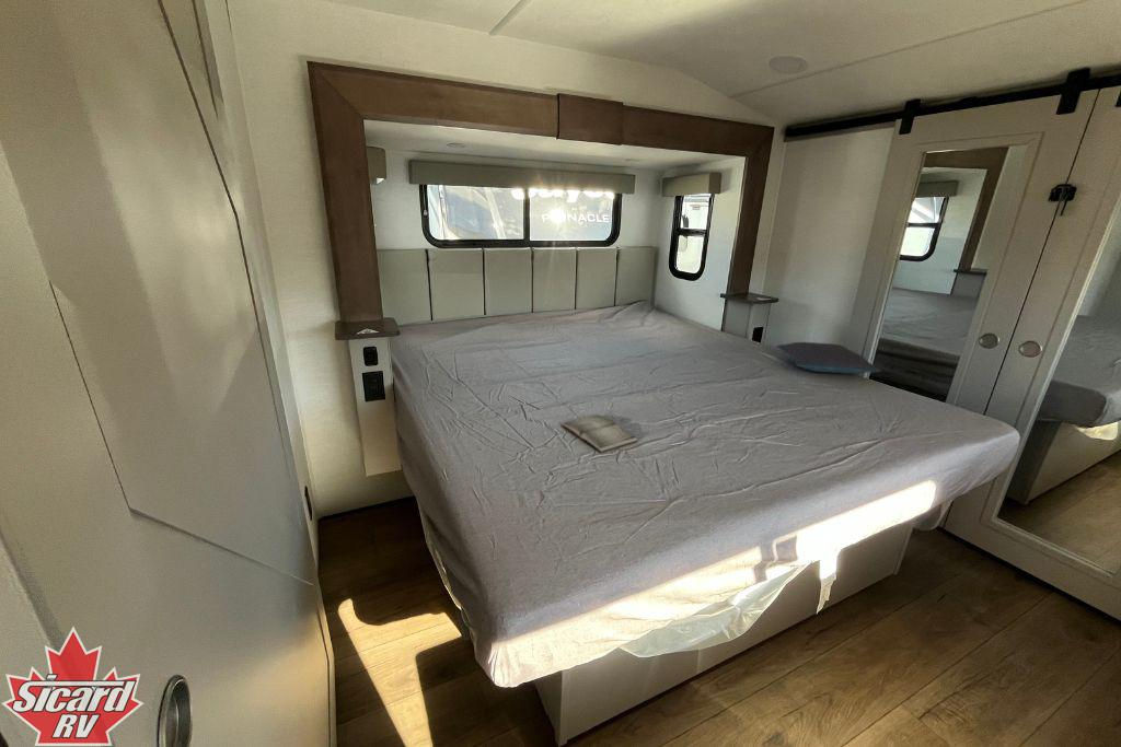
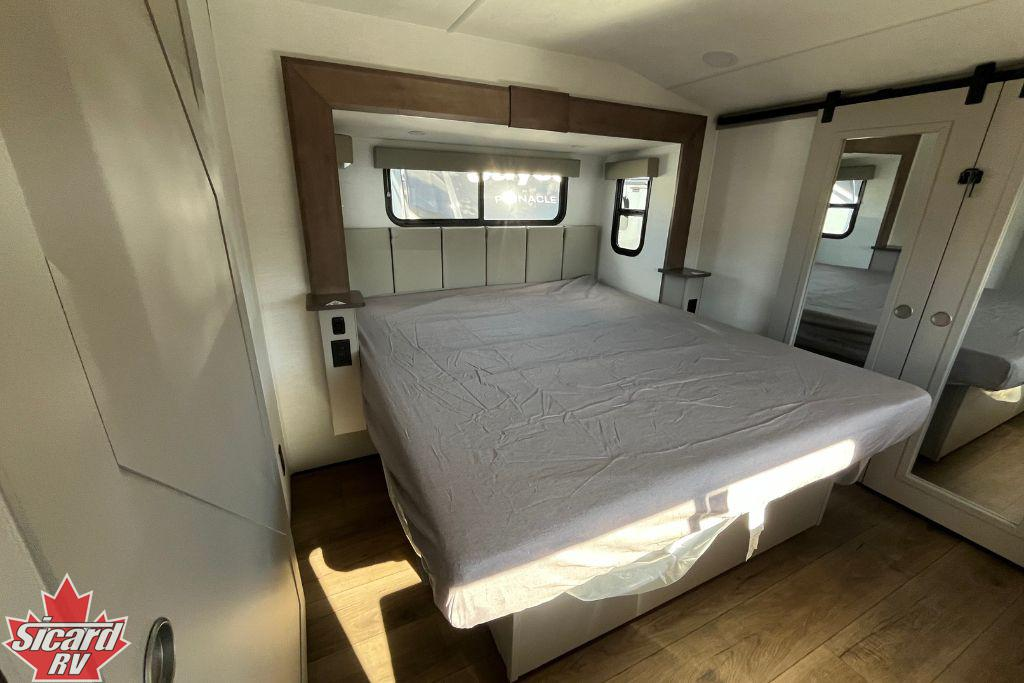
- hardback book (598, 429)
- pillow (822, 357)
